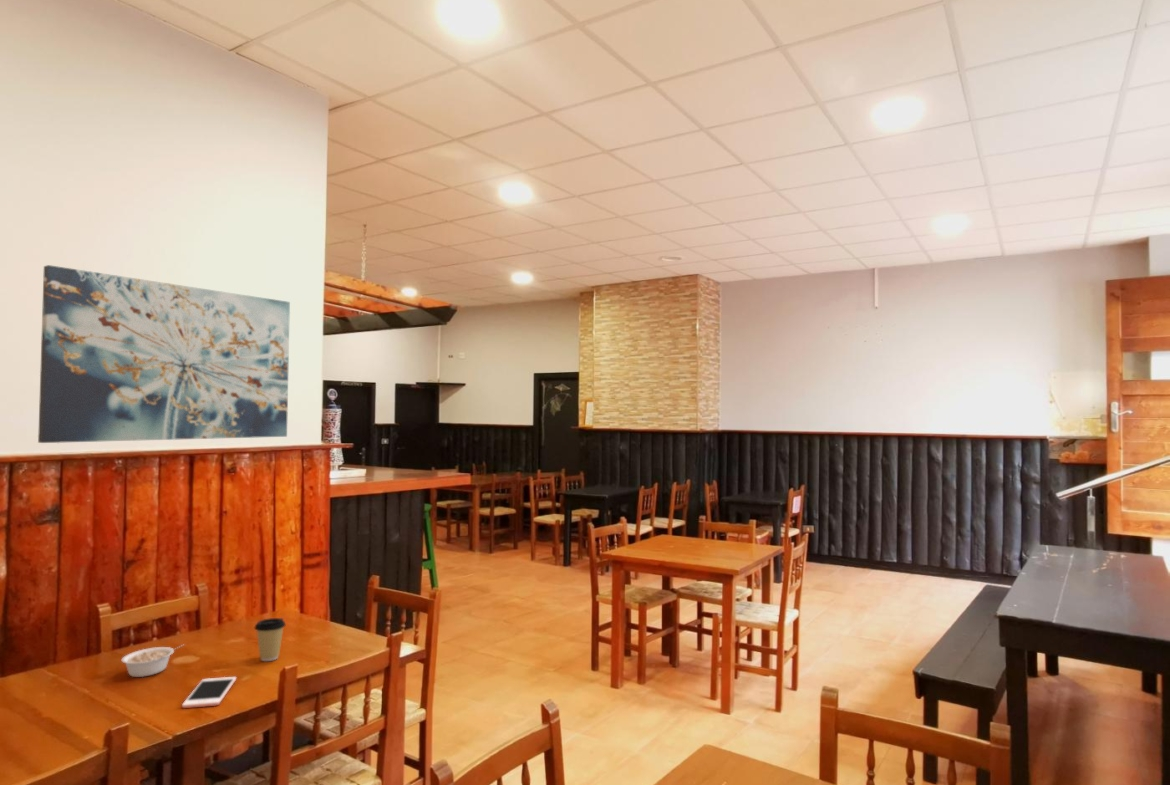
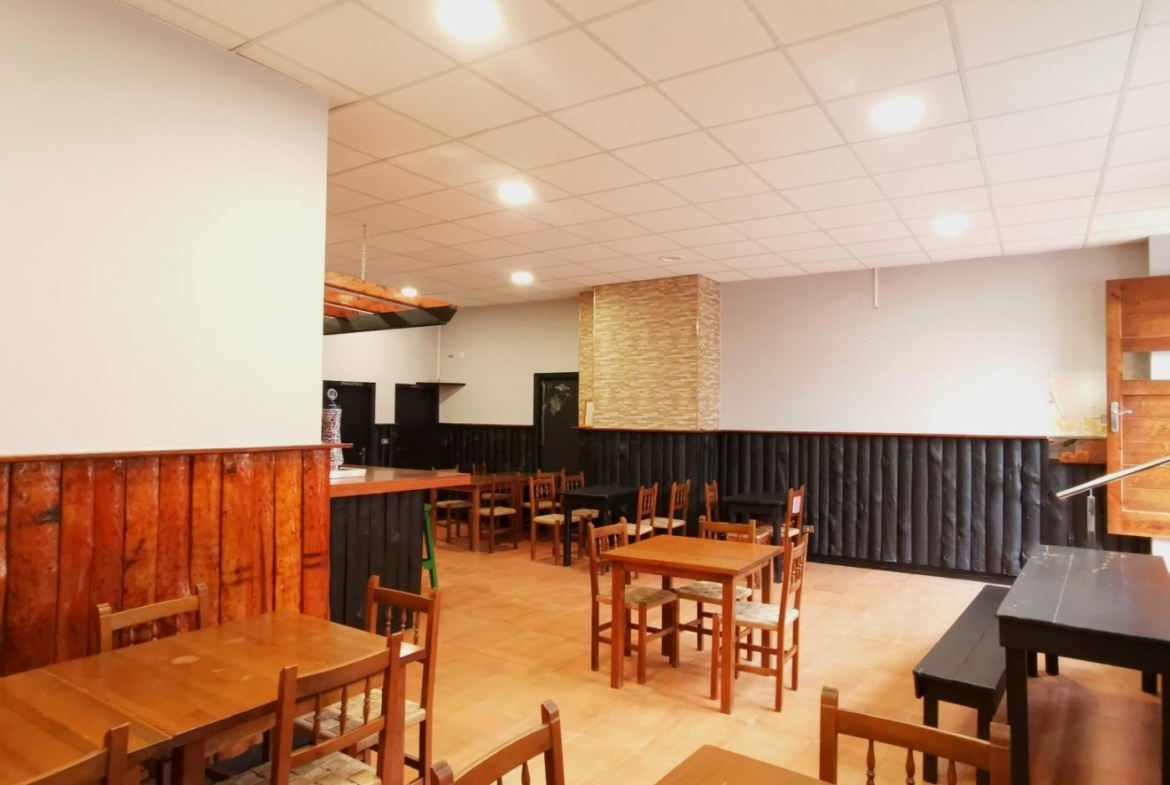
- coffee cup (269, 639)
- wall art (181, 362)
- cell phone (210, 691)
- legume (149, 660)
